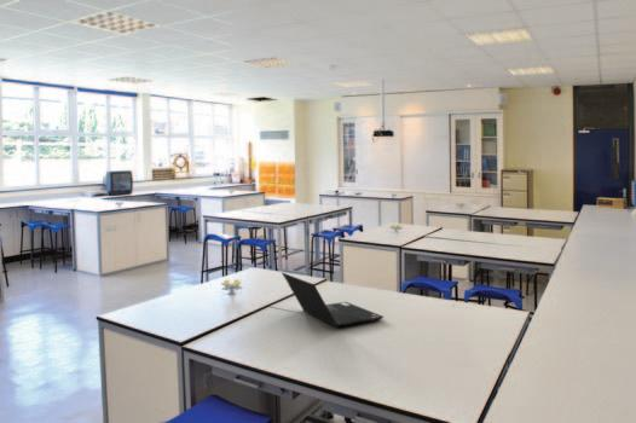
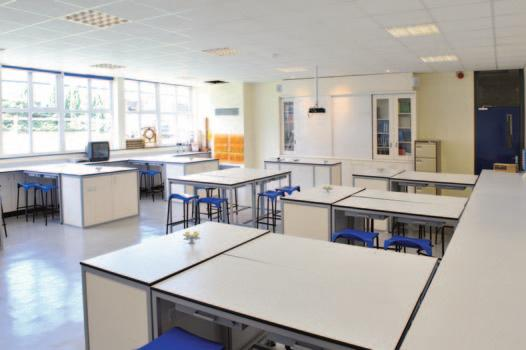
- laptop computer (331, 303)
